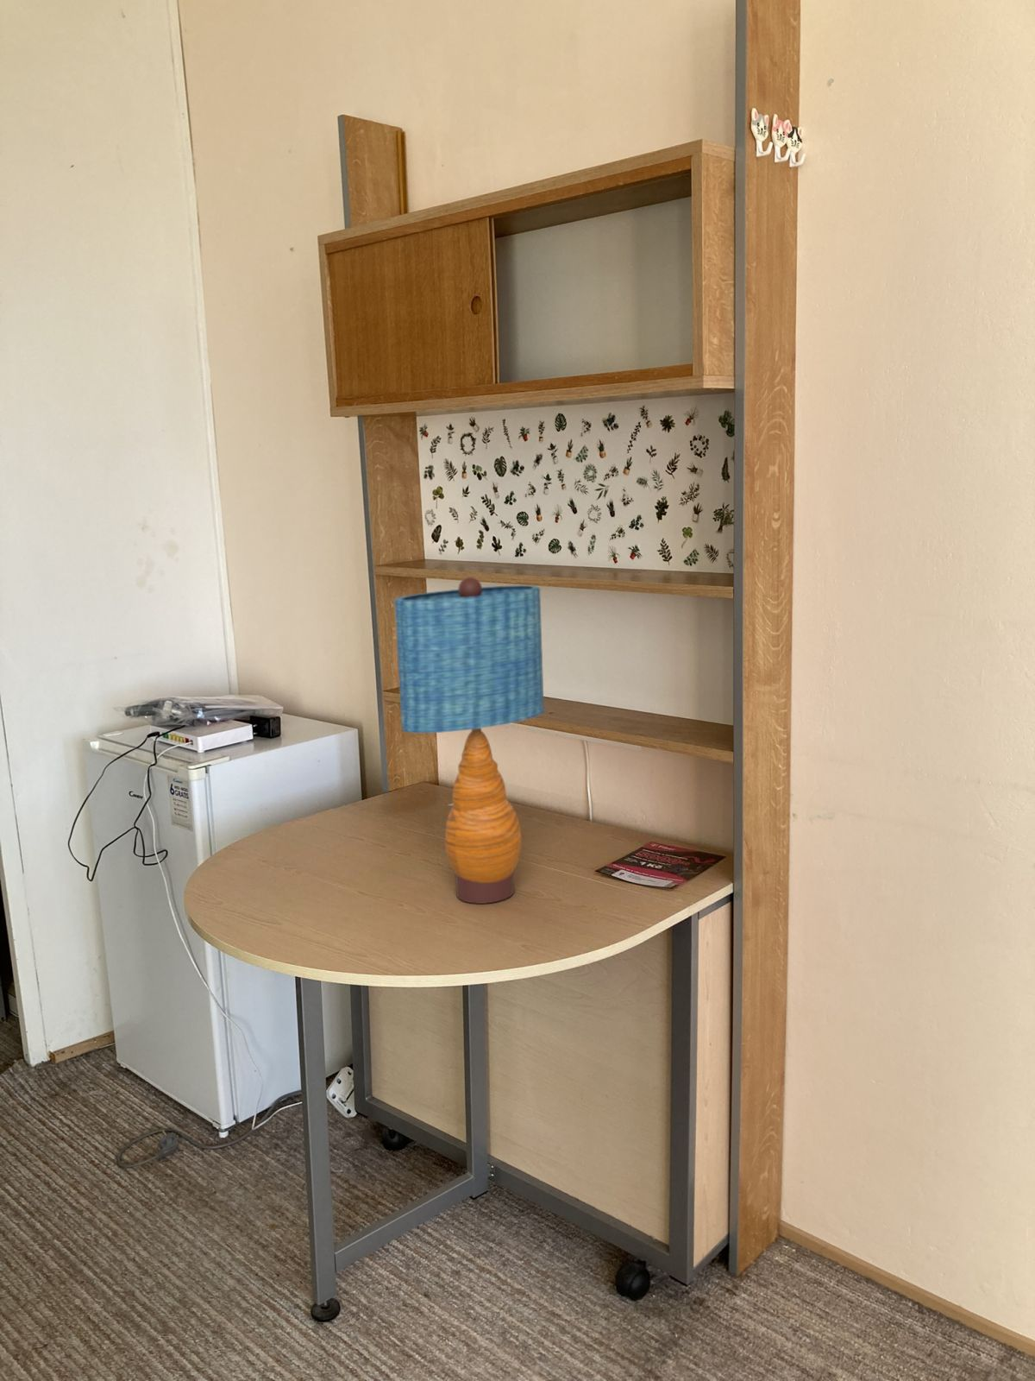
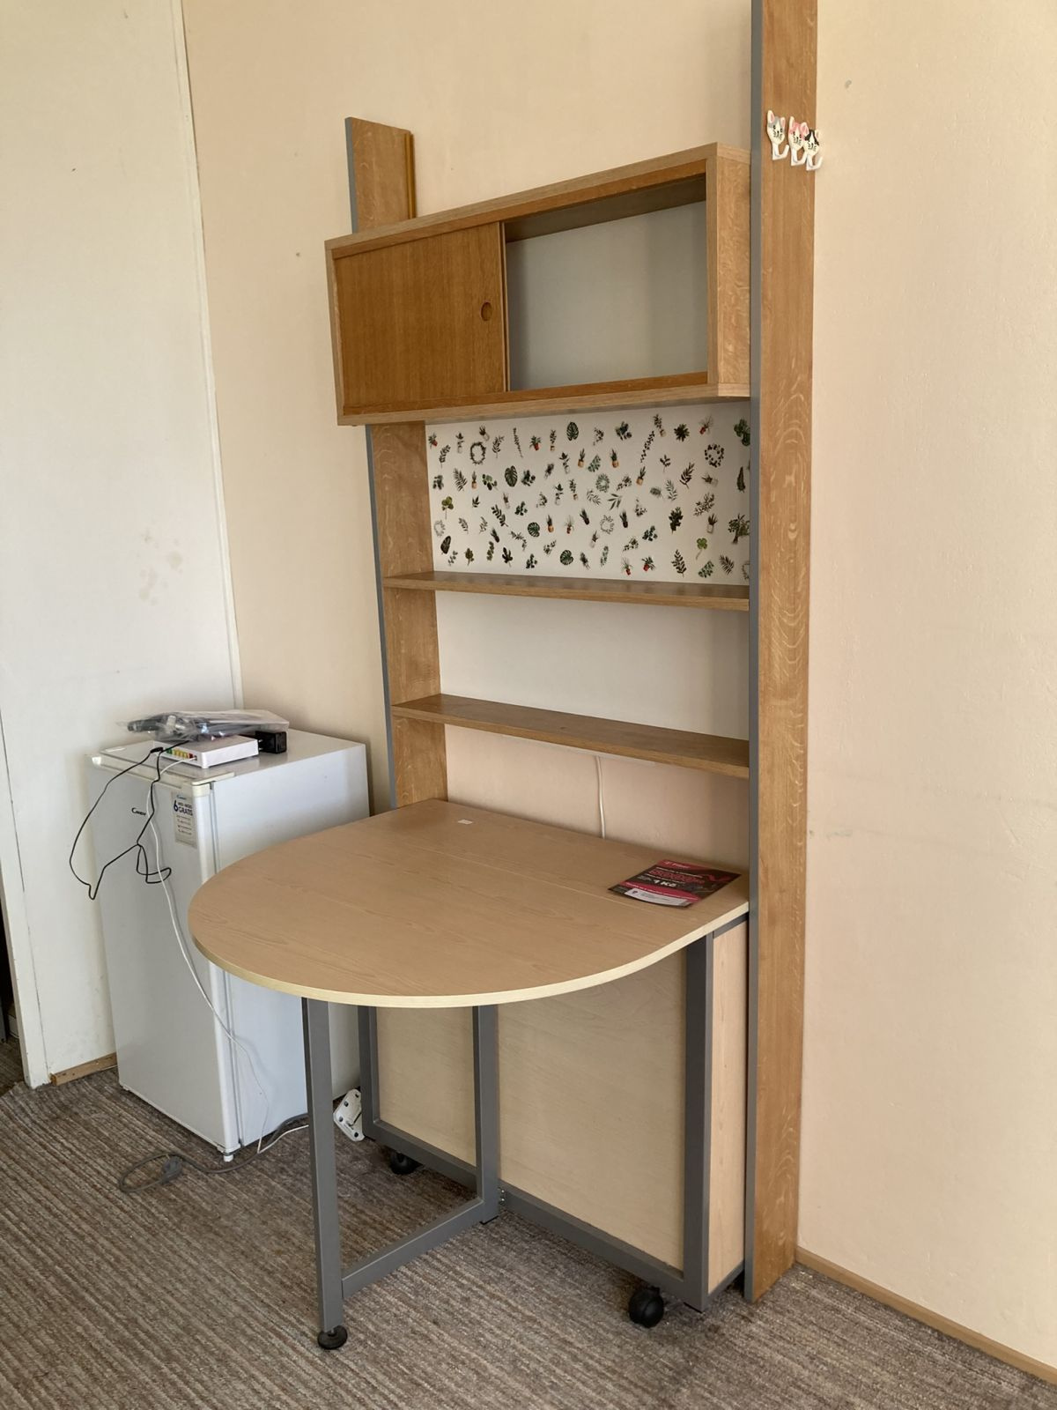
- table lamp (474, 739)
